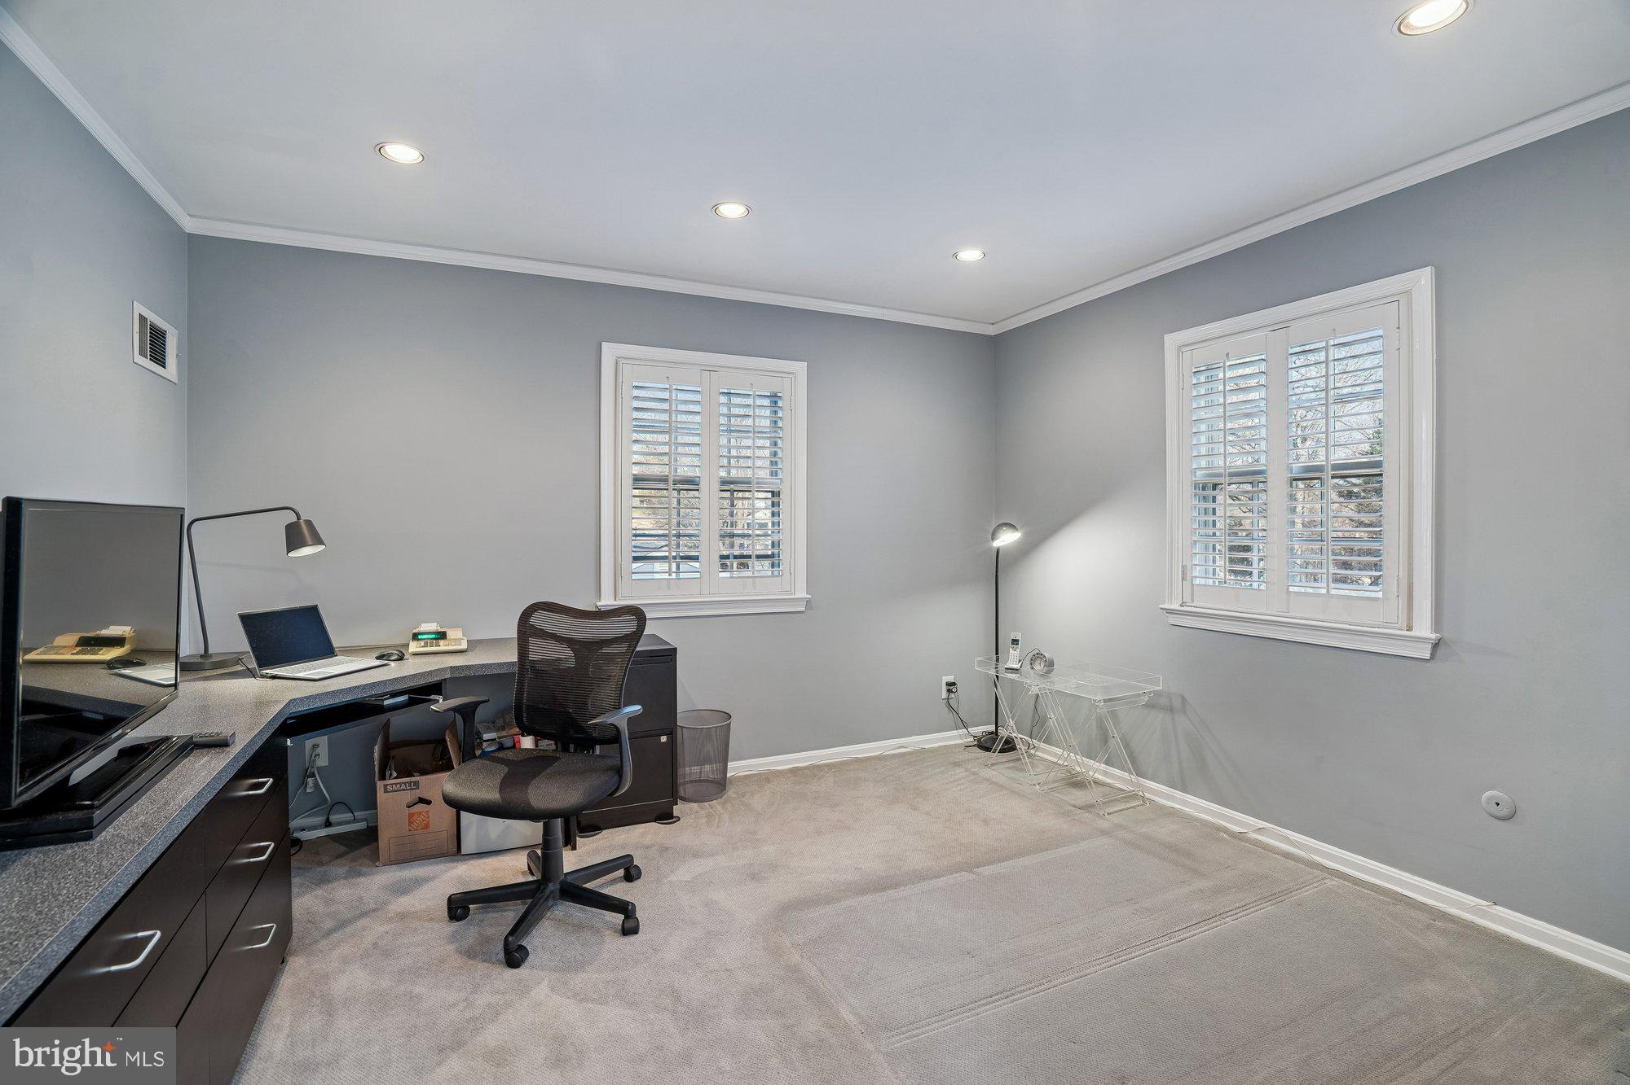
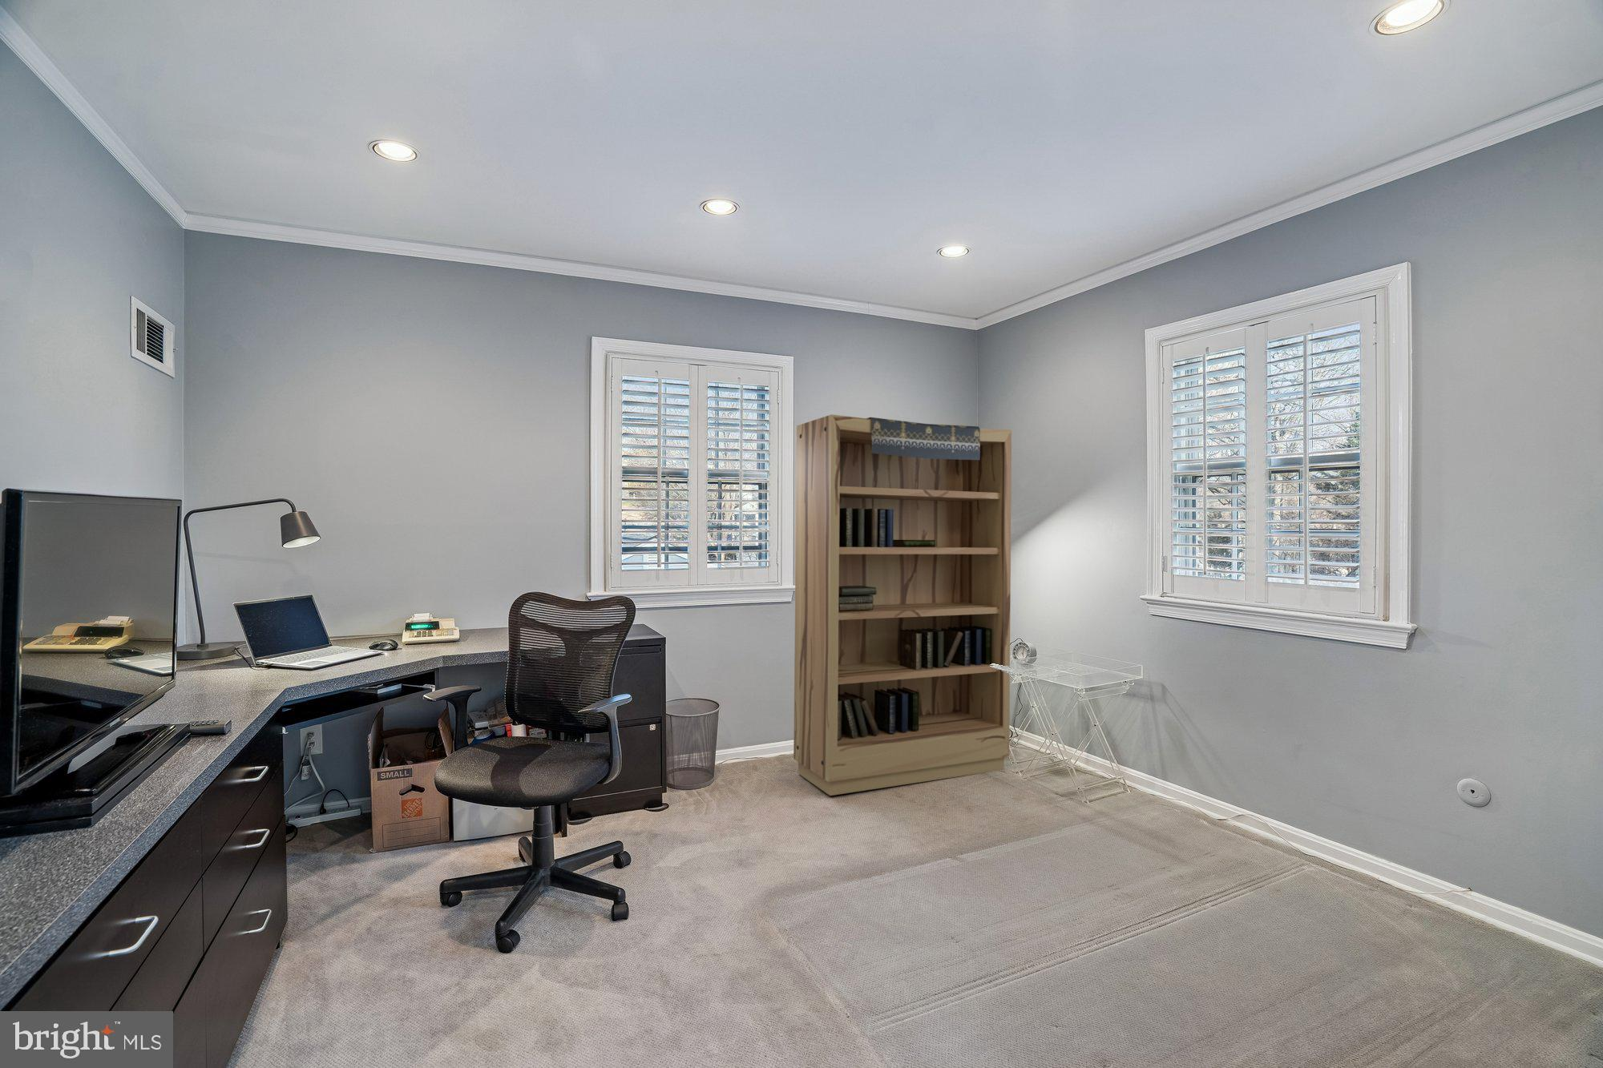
+ bookshelf (903, 598)
